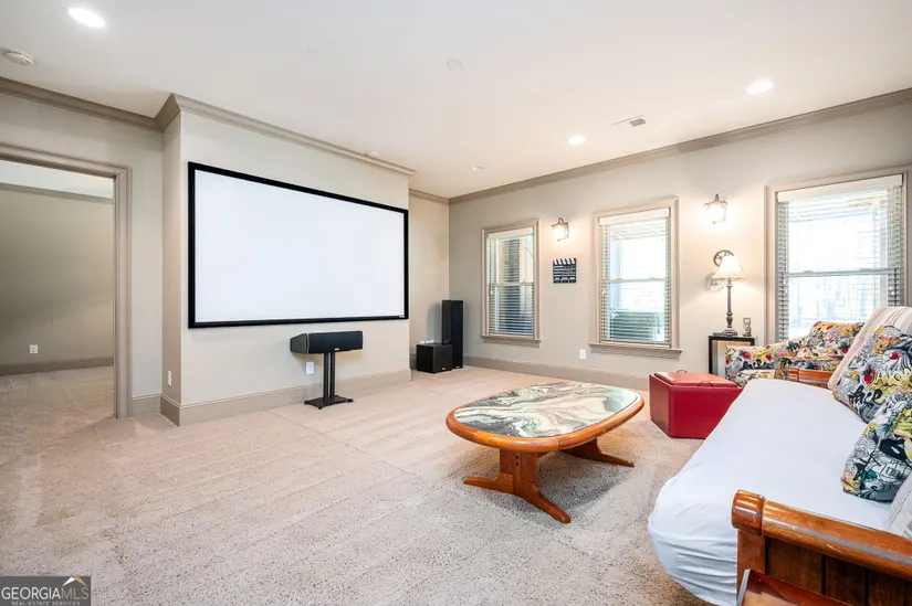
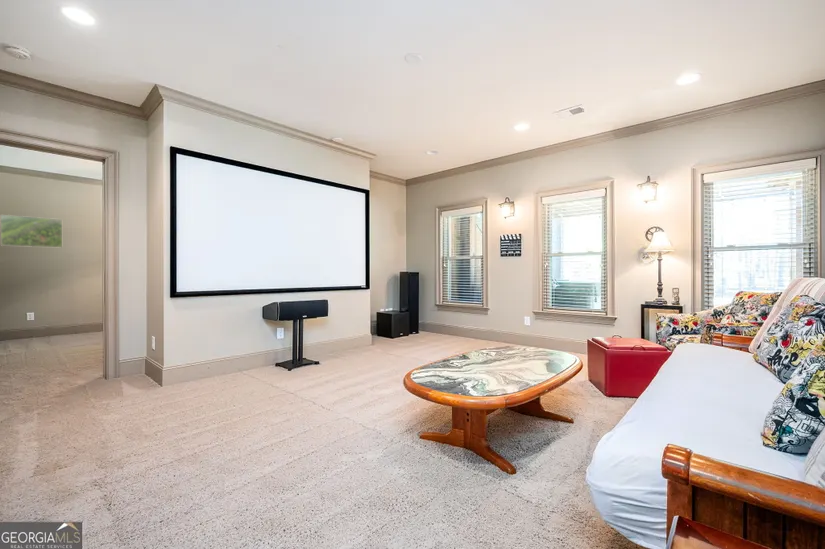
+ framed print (32, 231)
